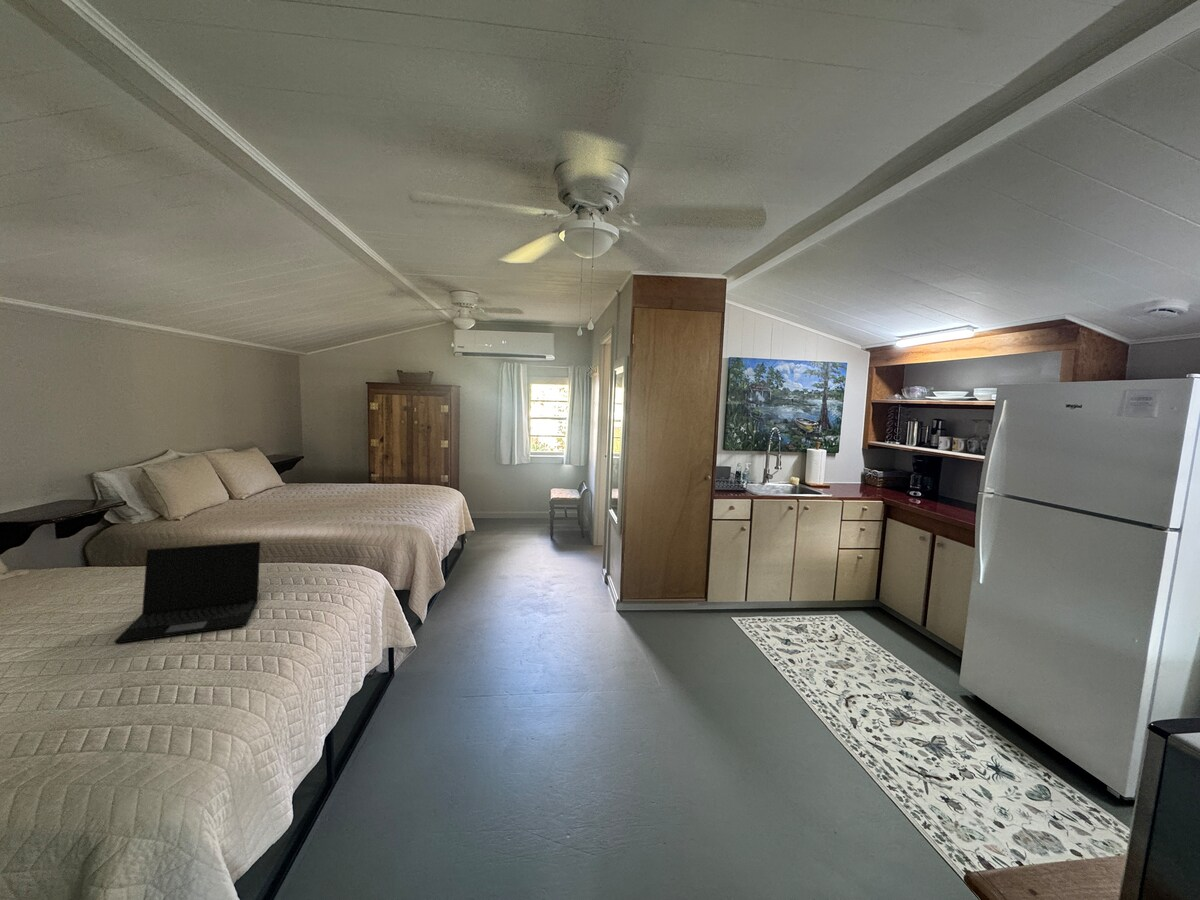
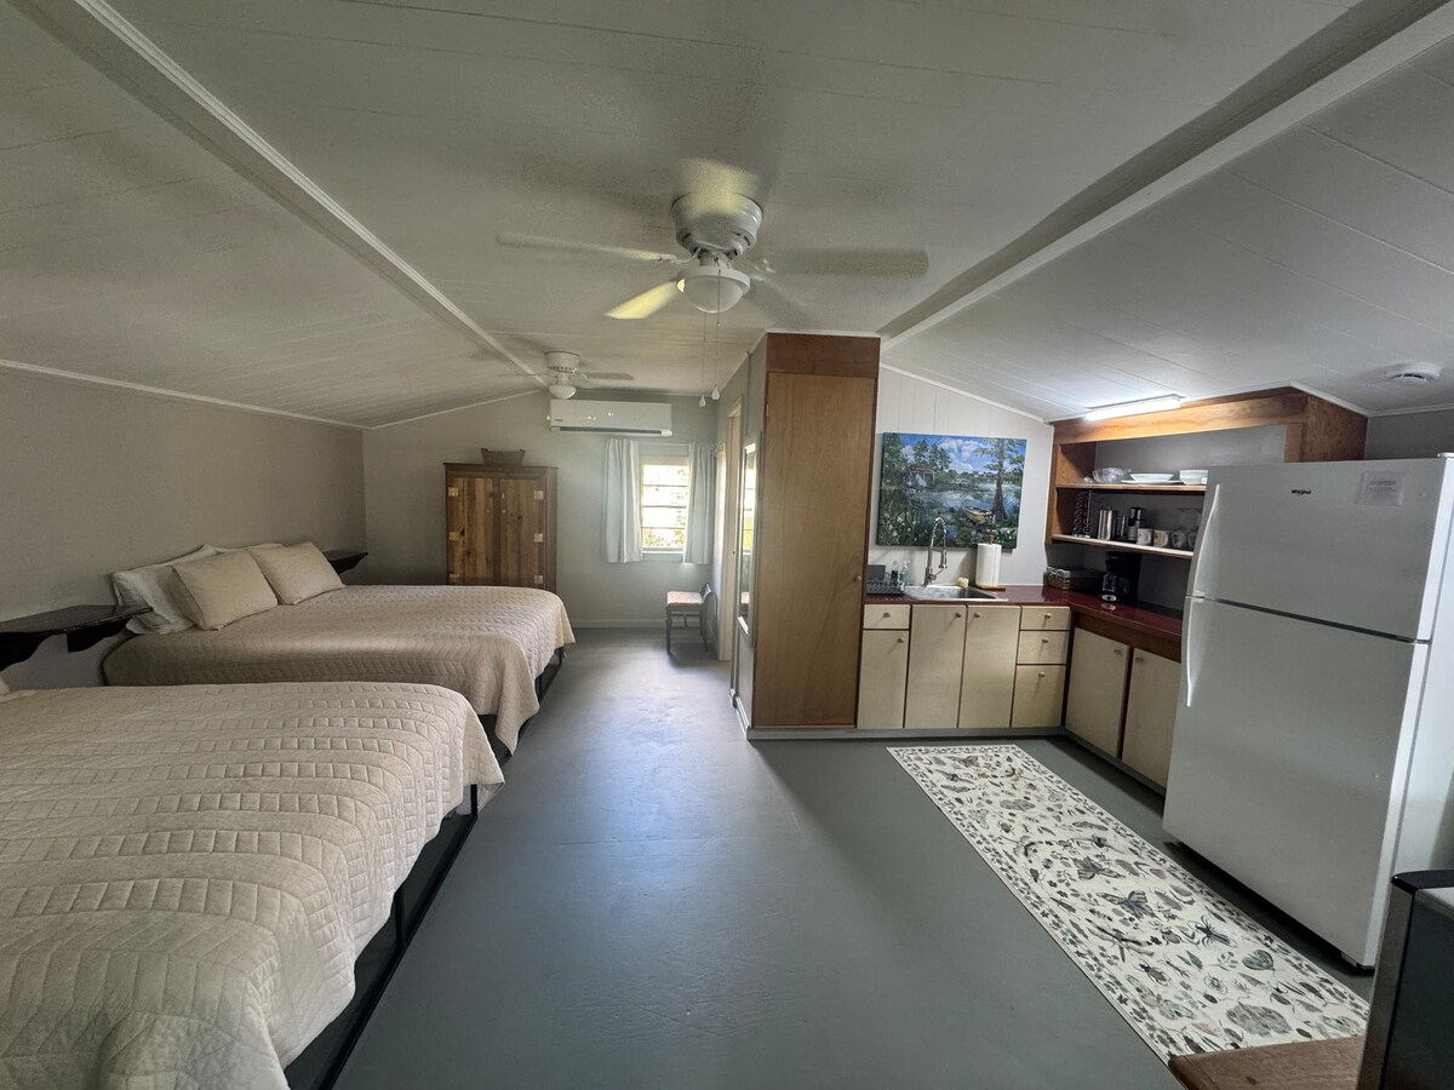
- laptop (195, 586)
